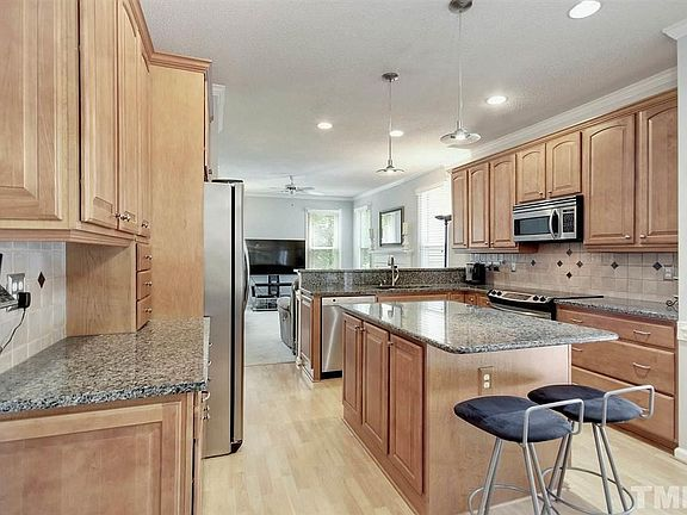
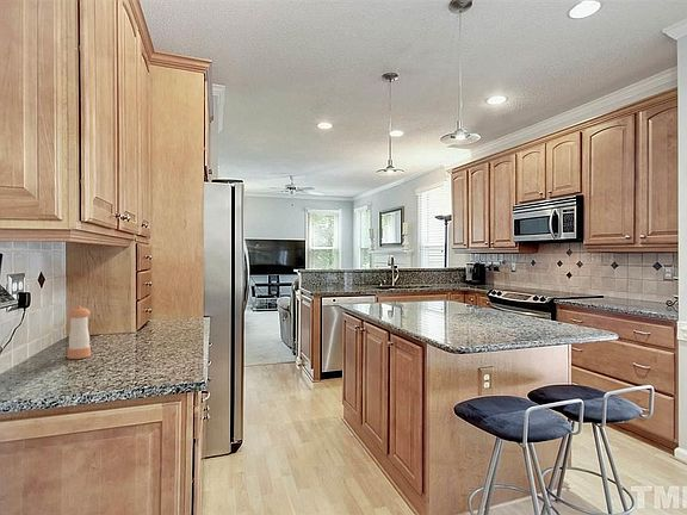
+ pepper shaker (79, 331)
